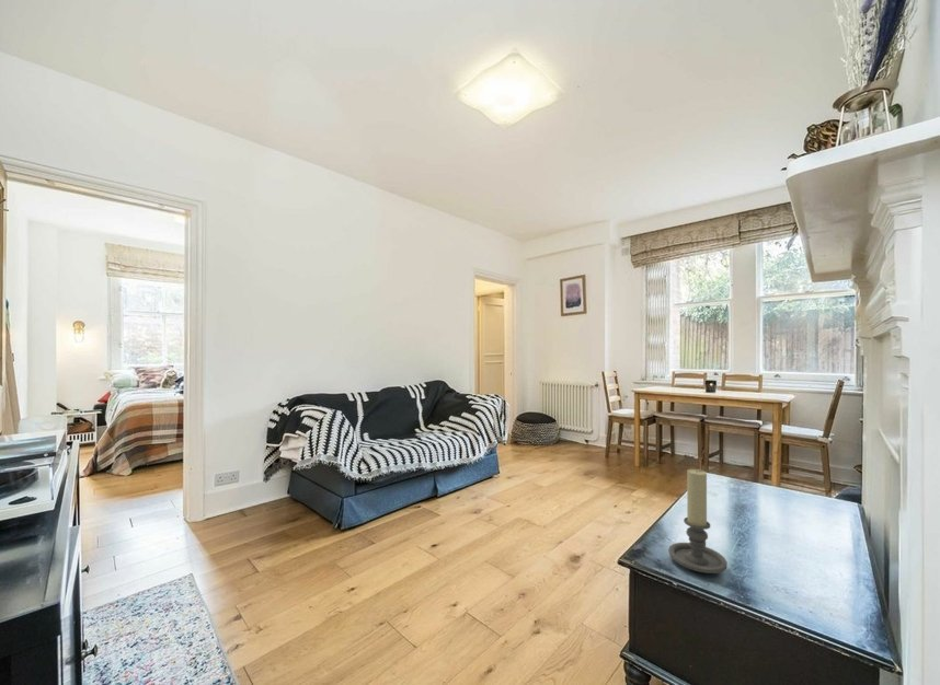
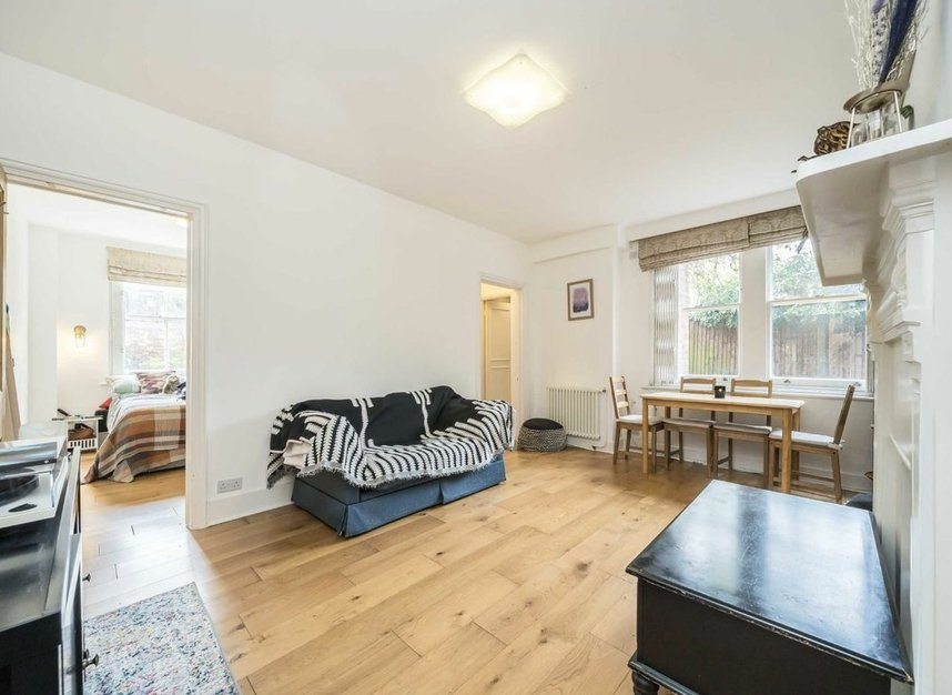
- candle holder (698, 514)
